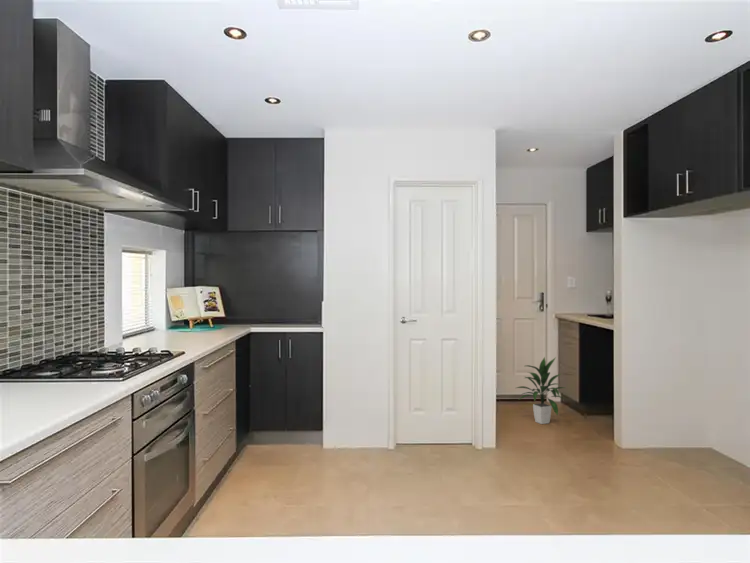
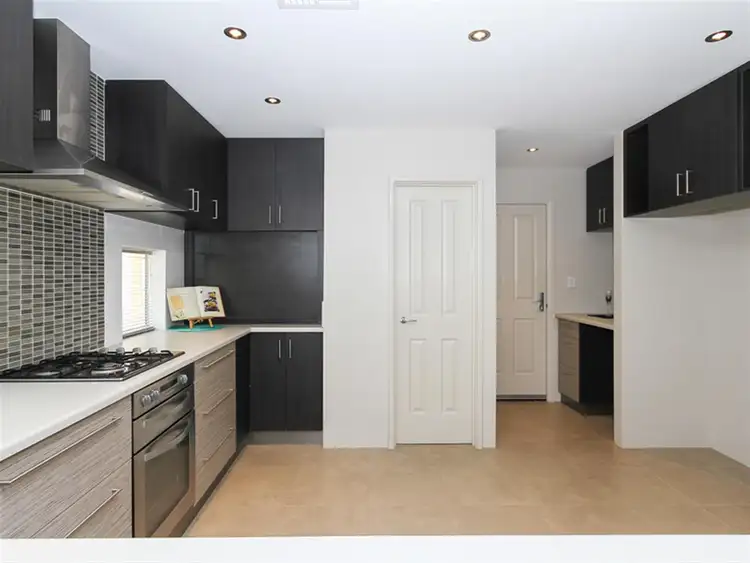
- indoor plant (542, 390)
